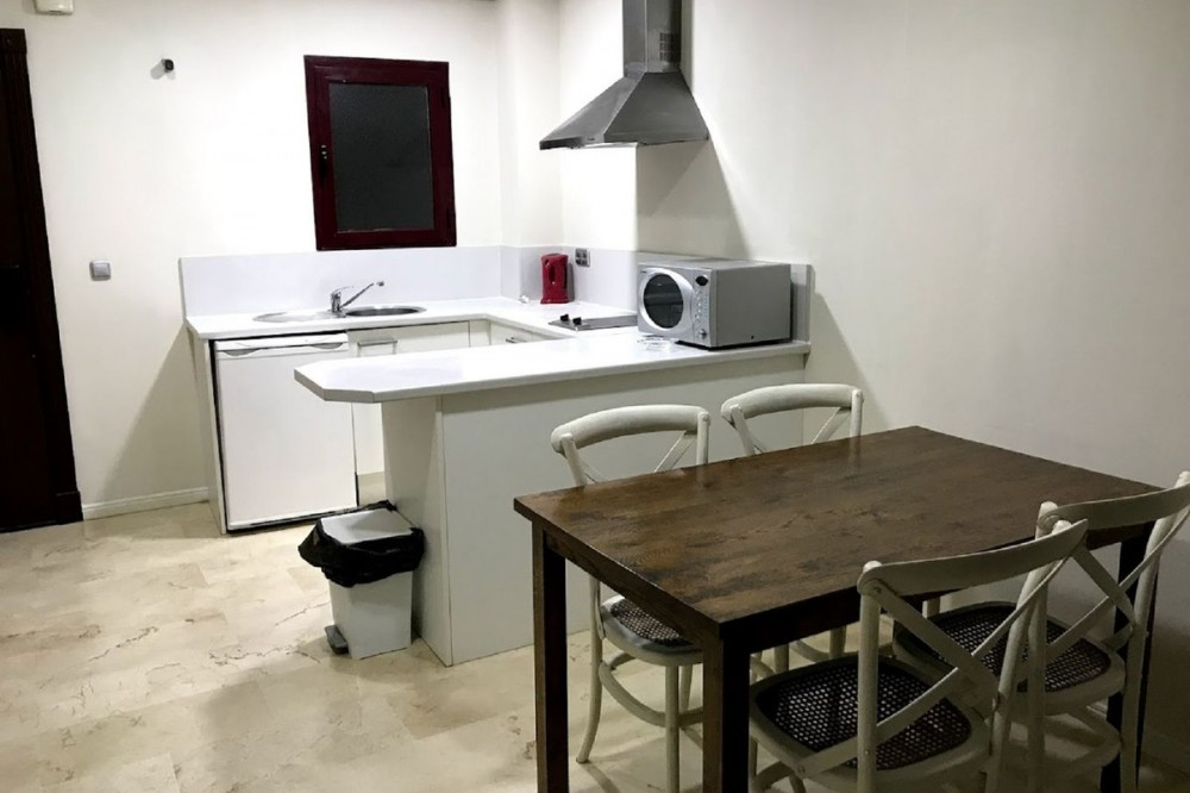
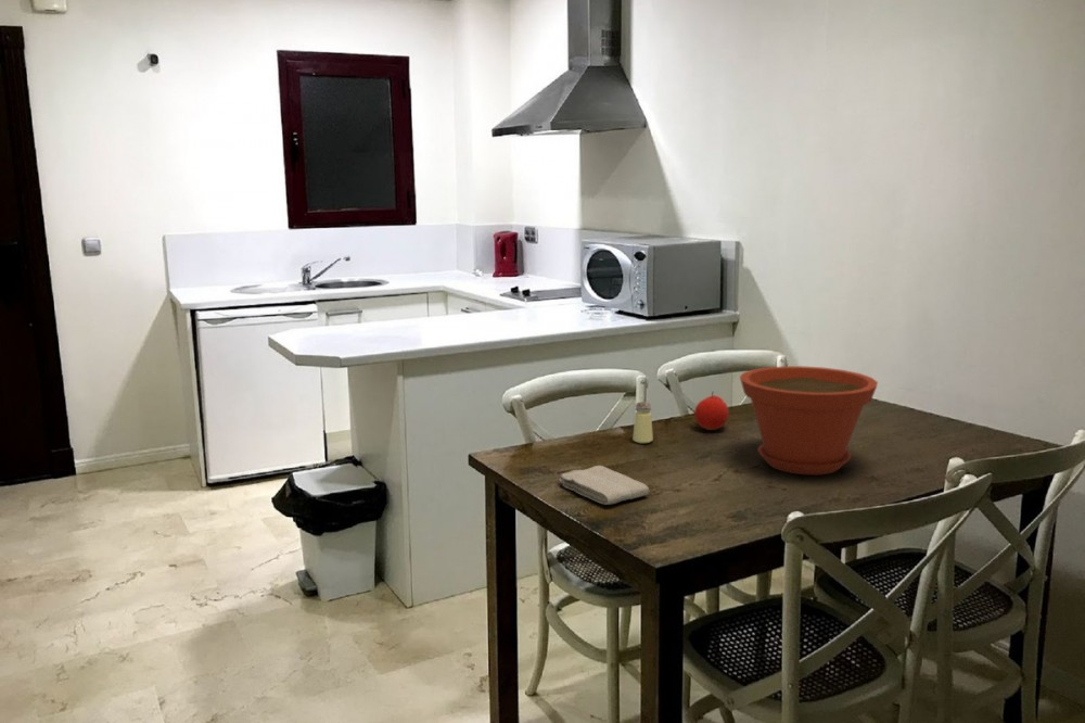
+ plant pot (805, 421)
+ washcloth (602, 483)
+ saltshaker (642, 421)
+ fruit (711, 409)
